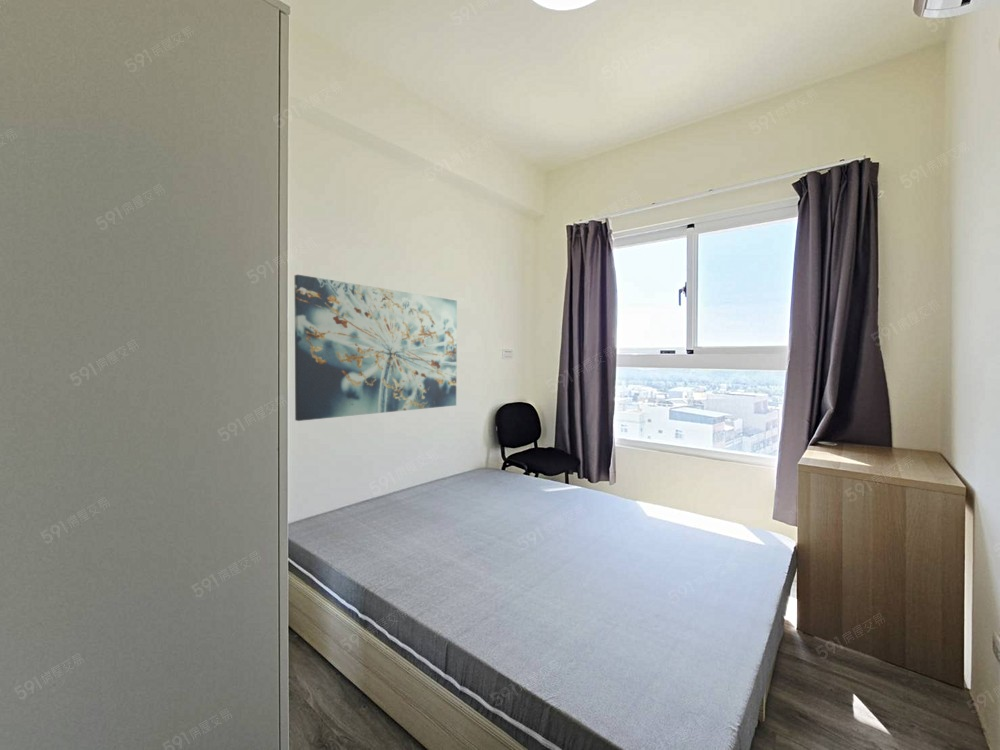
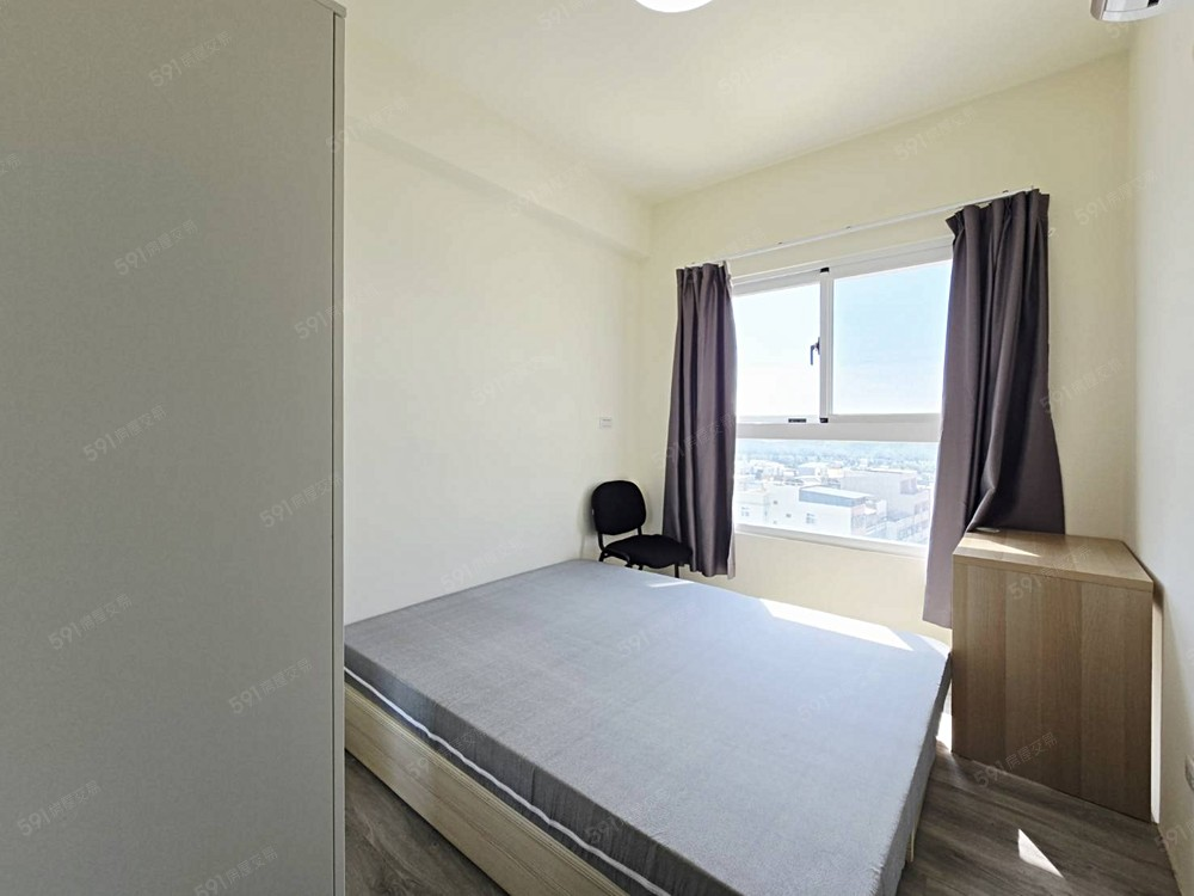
- wall art (388, 351)
